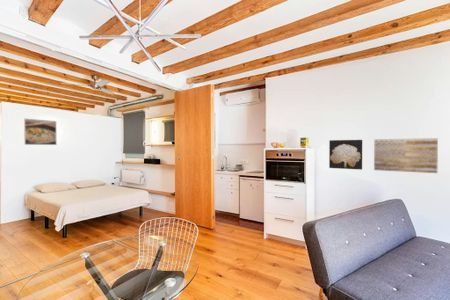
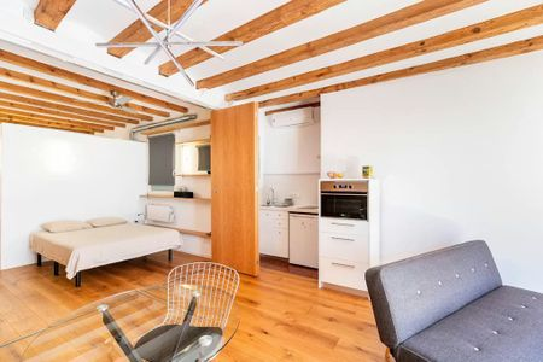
- wall art (345, 154)
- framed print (41, 132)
- wall art (403, 155)
